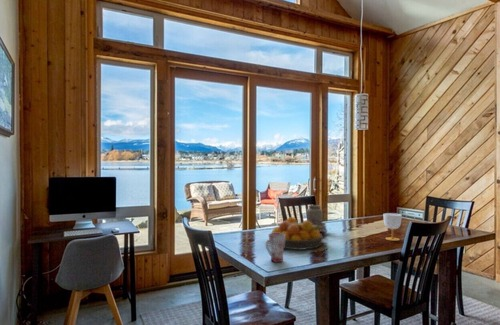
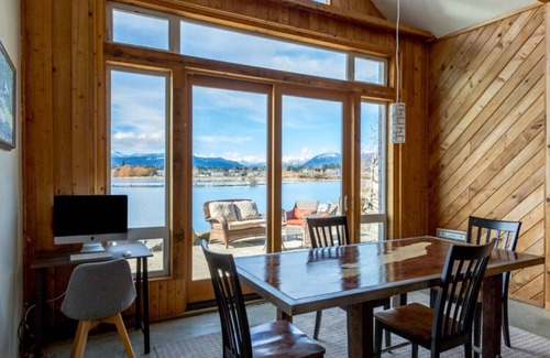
- vase (314, 218)
- fruit bowl (295, 231)
- cup (392, 226)
- mug (274, 248)
